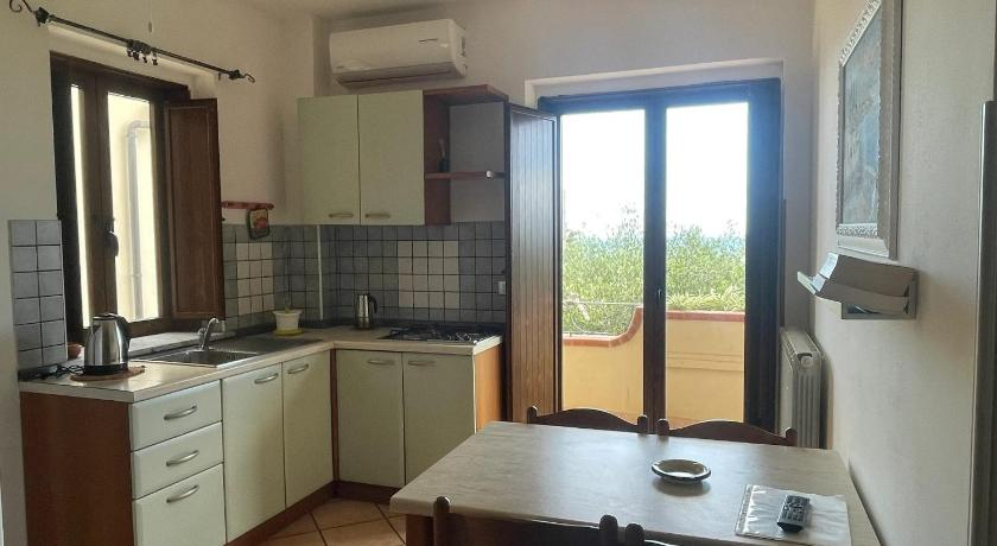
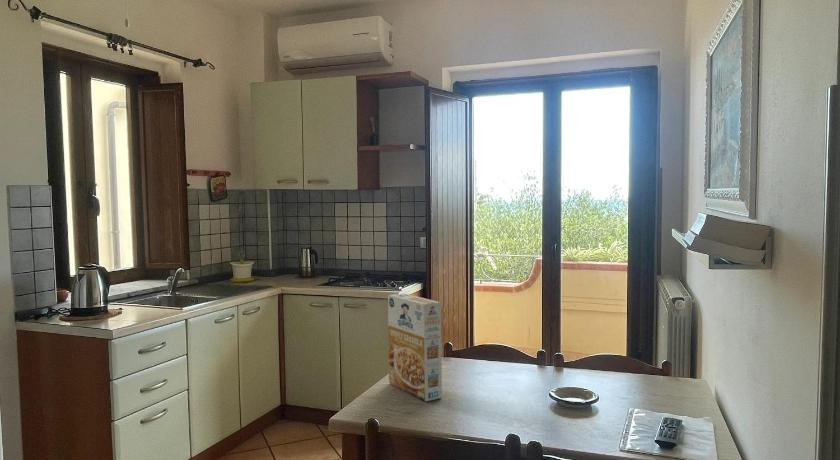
+ cereal box (413, 344)
